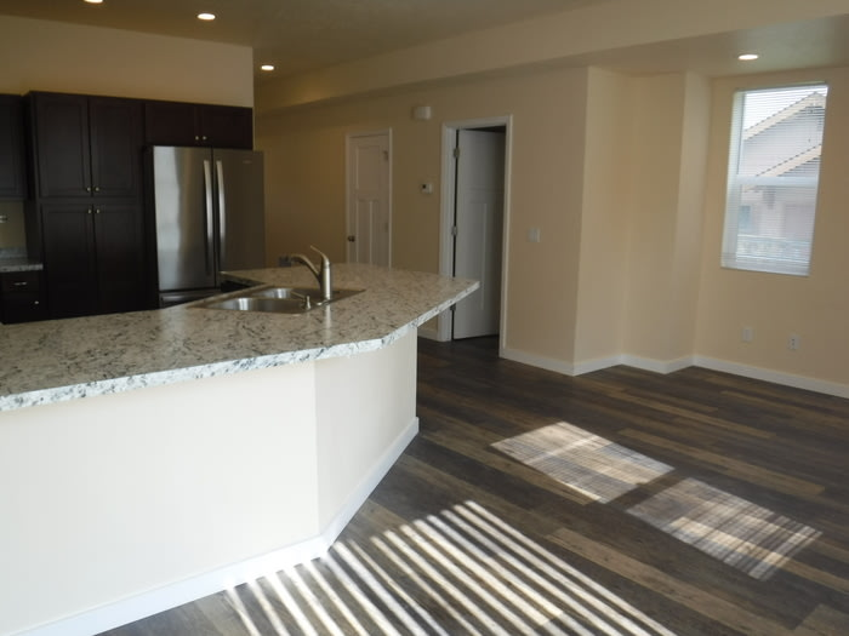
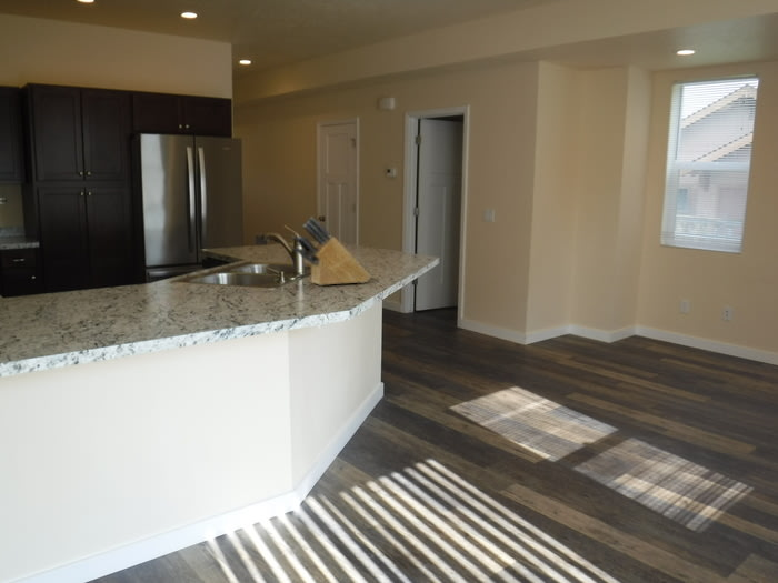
+ knife block (331, 250)
